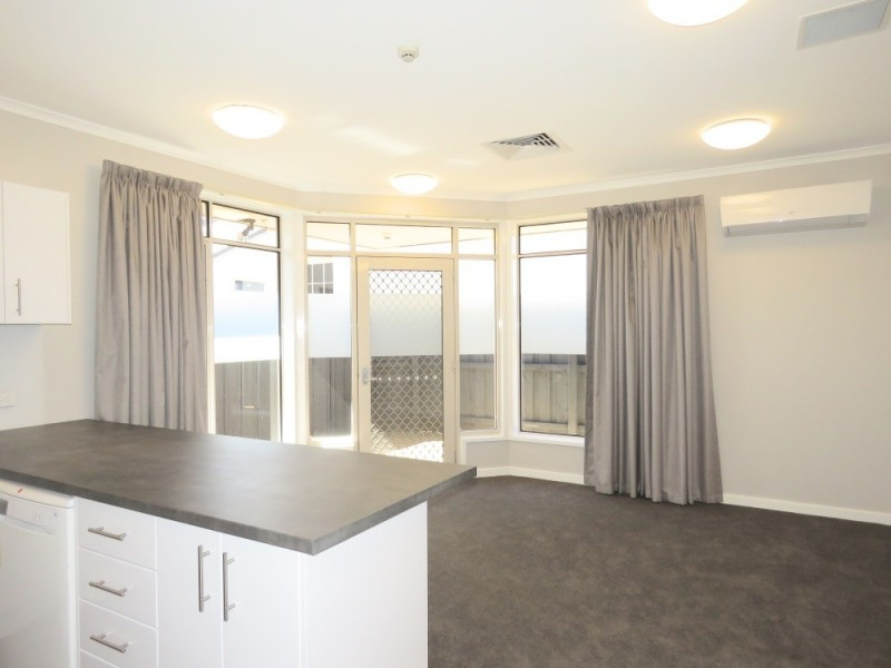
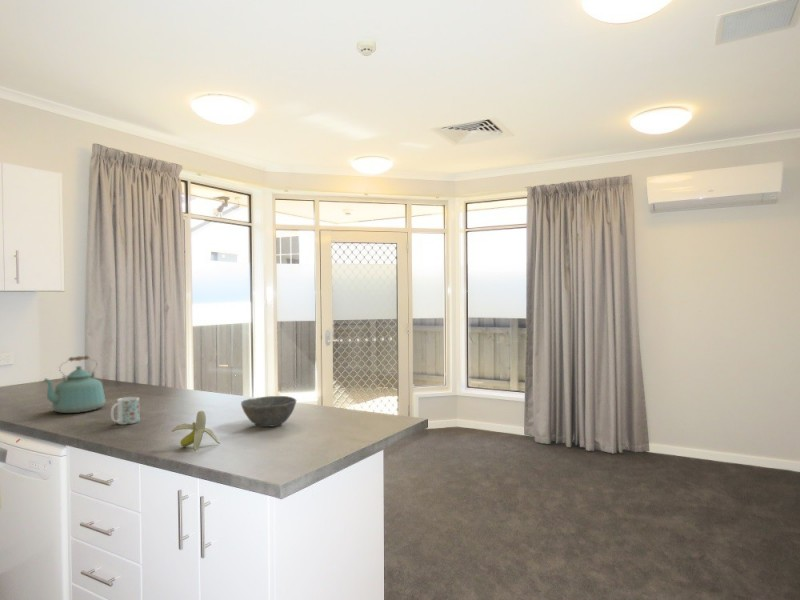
+ kettle (74, 383)
+ banana (195, 428)
+ mug (124, 411)
+ bowl (269, 412)
